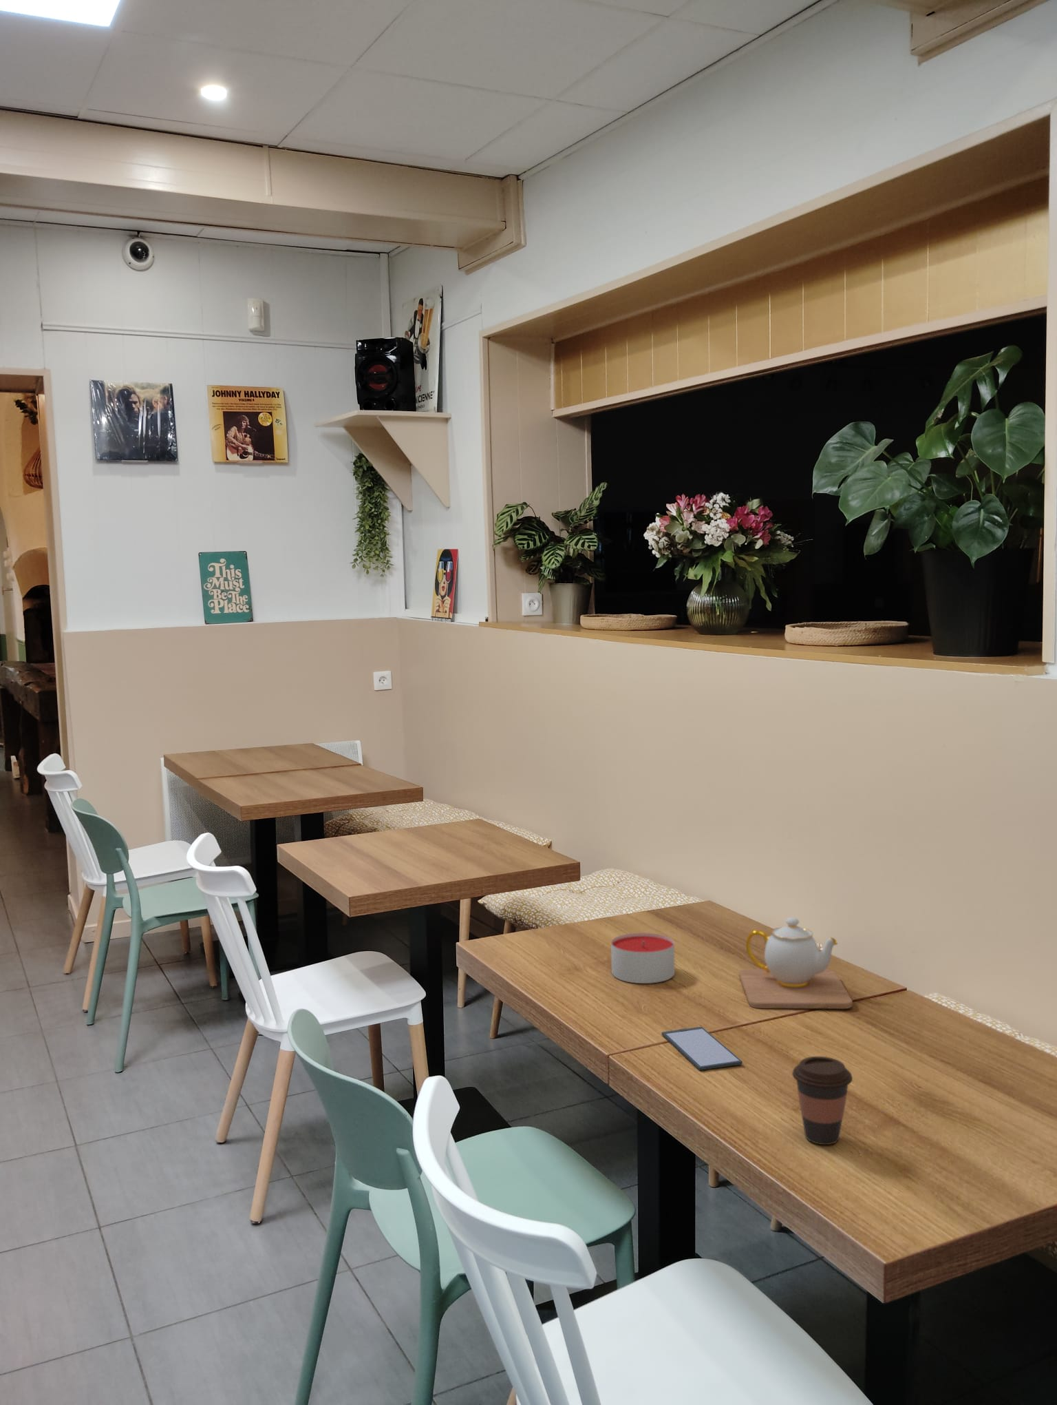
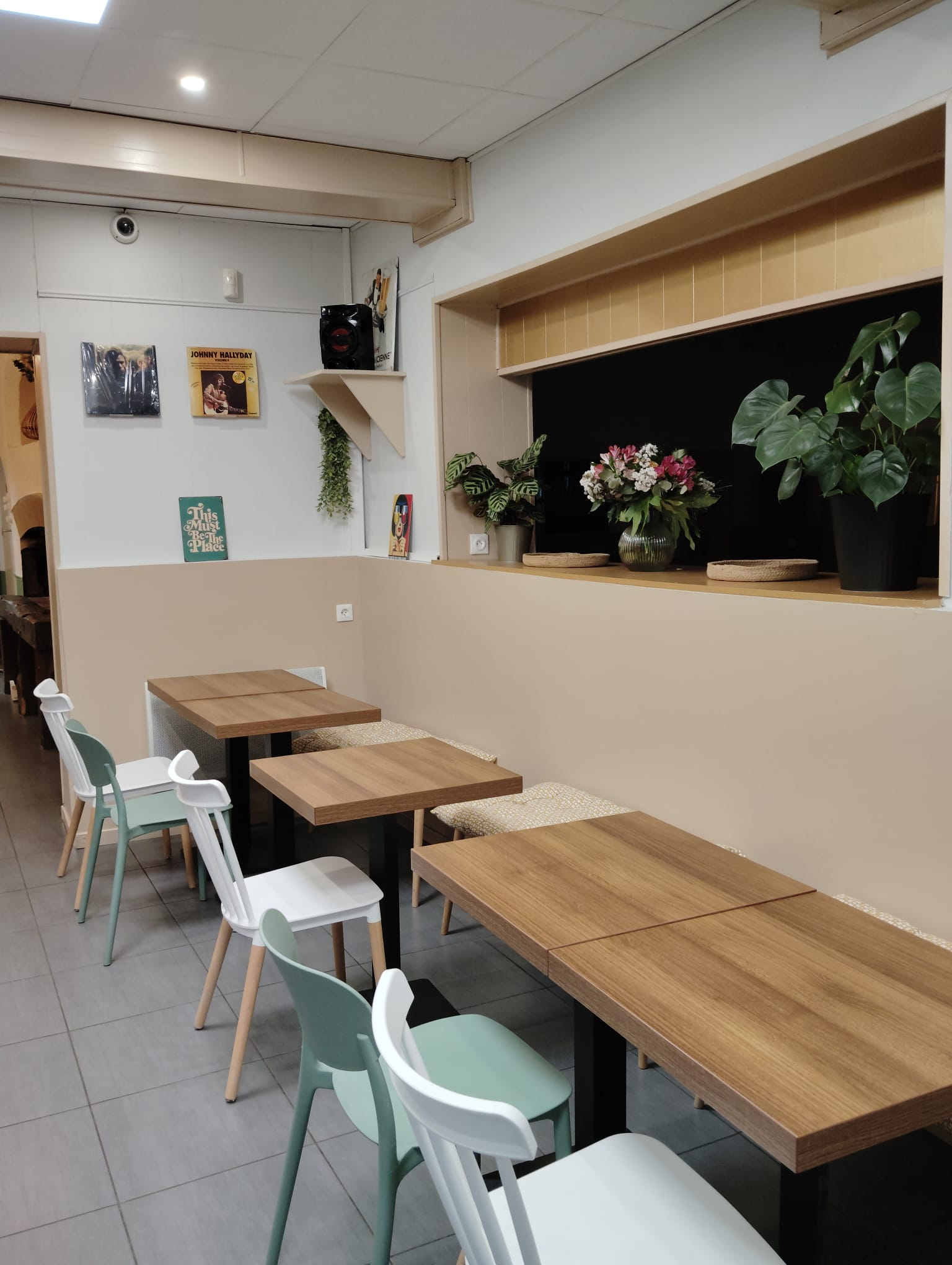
- teapot (794, 955)
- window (701, 1047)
- coffee cup (822, 1102)
- candle (643, 956)
